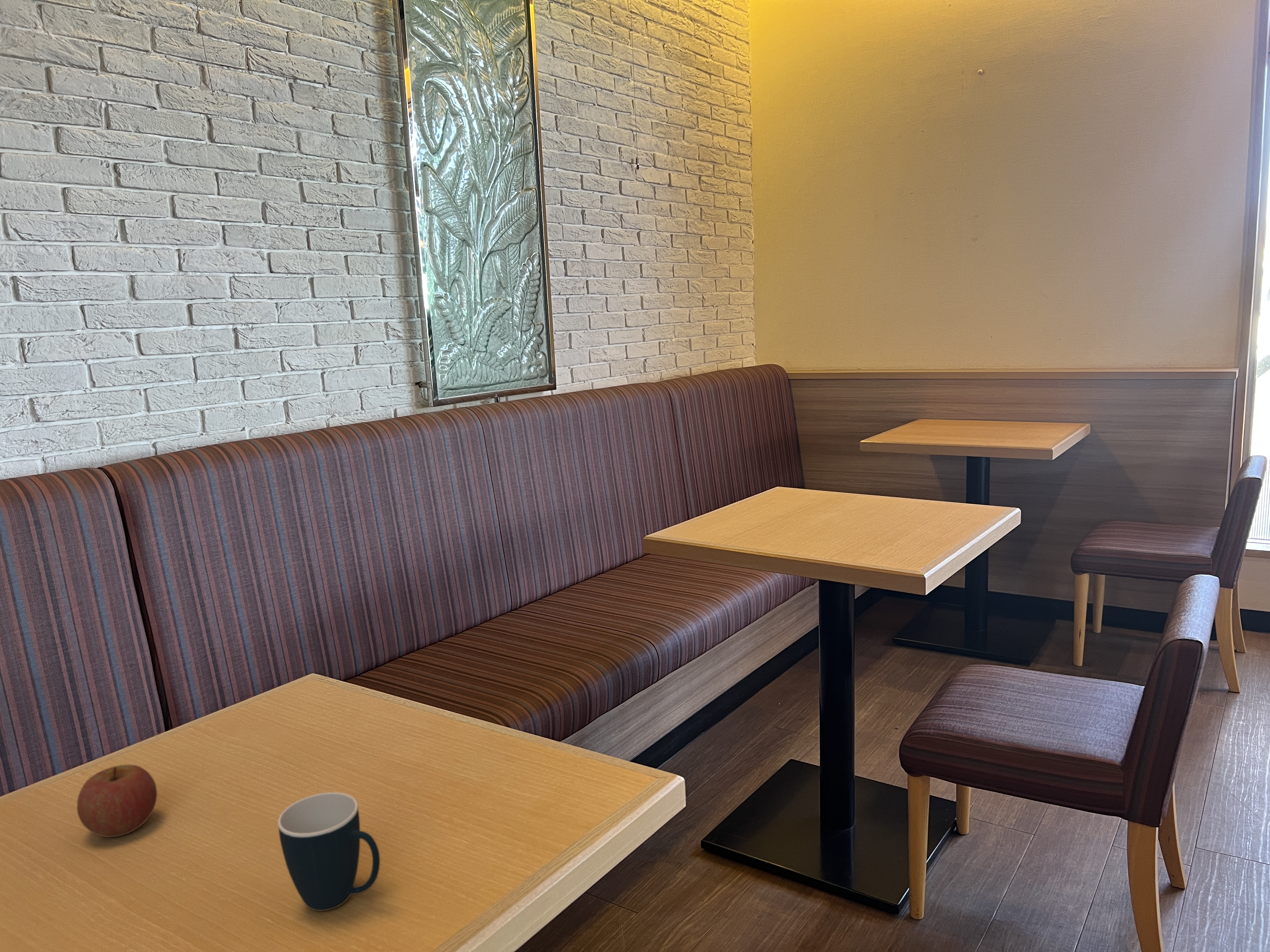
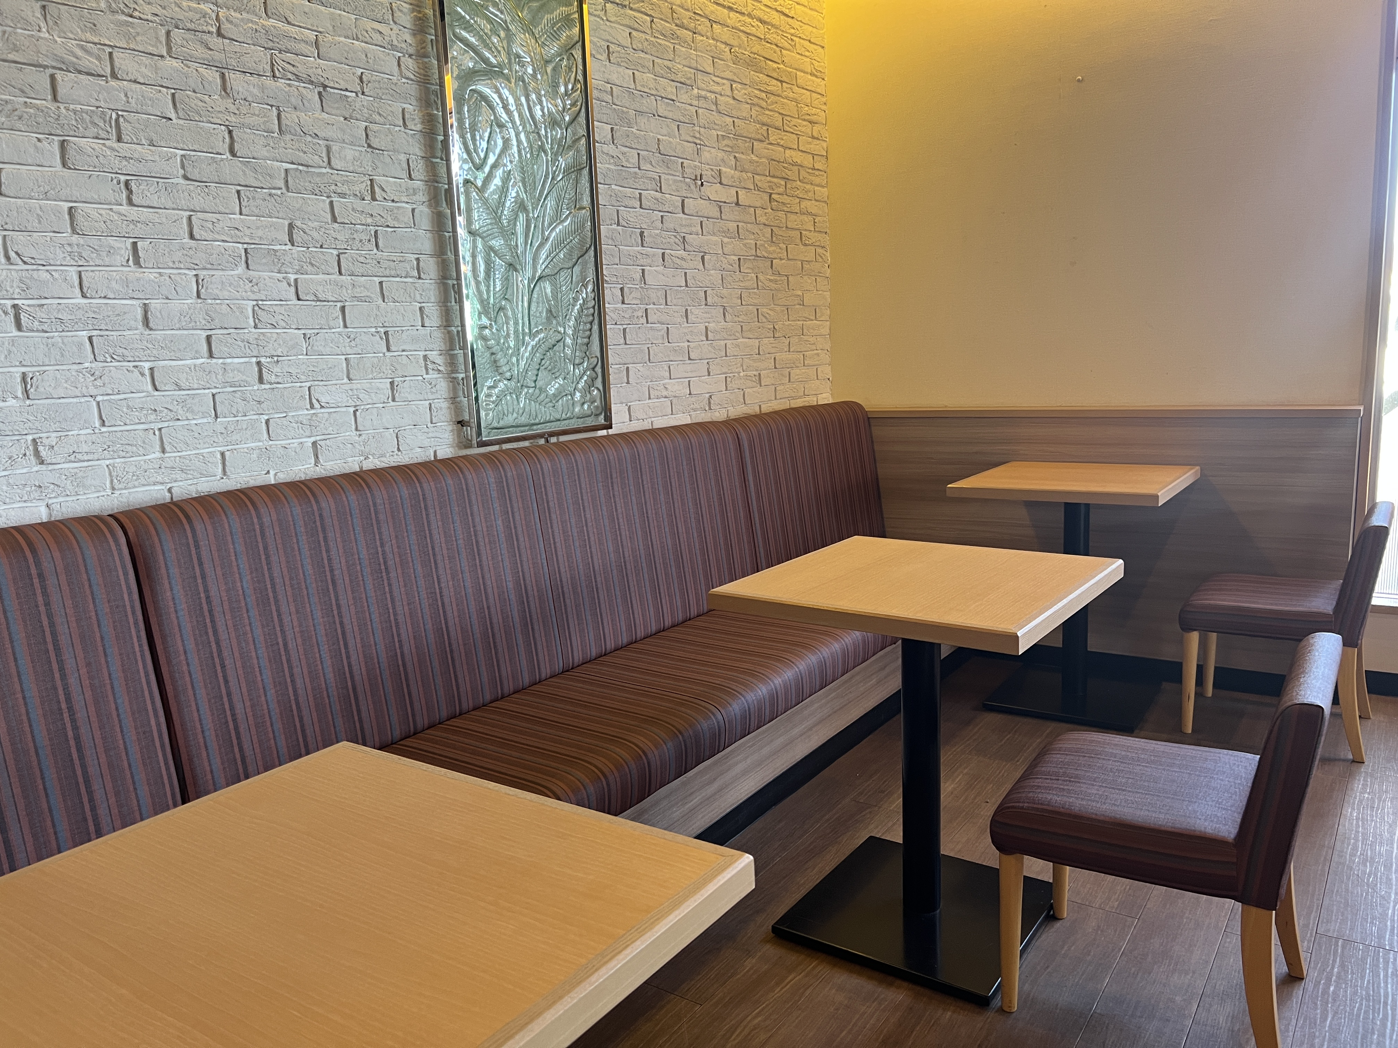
- mug (336, 858)
- apple (117, 798)
